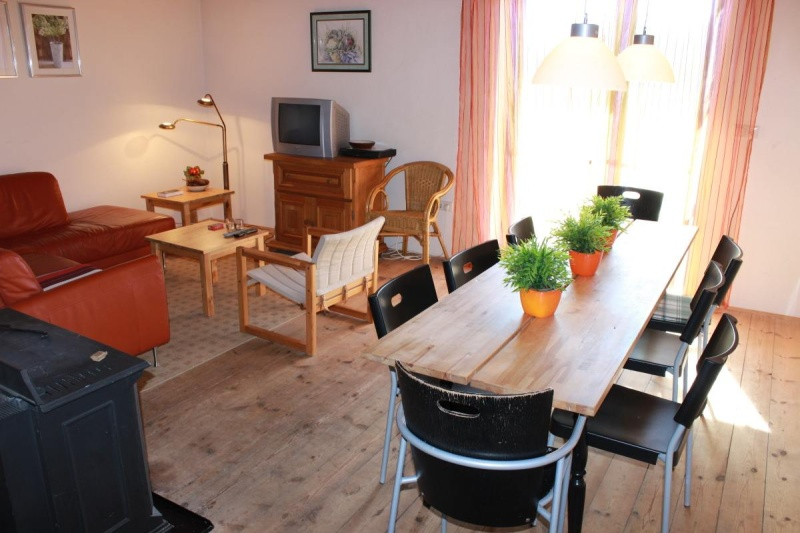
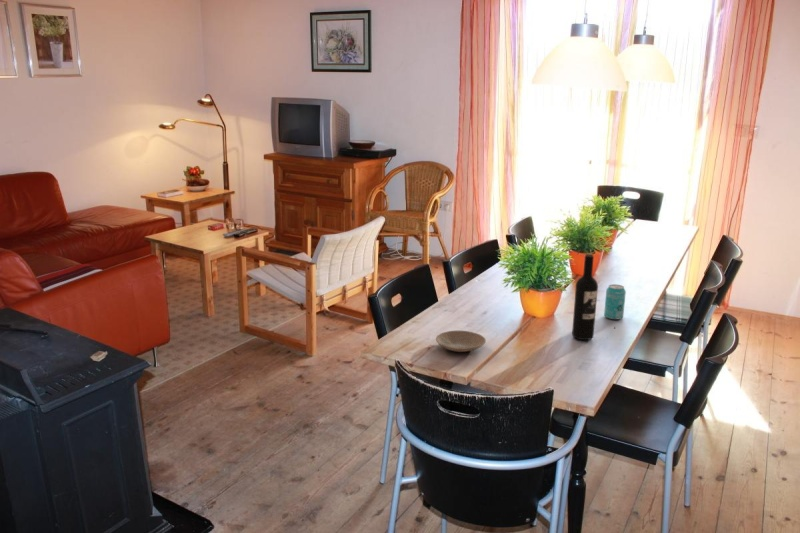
+ plate (460, 342)
+ beverage can (614, 301)
+ wine bottle (585, 296)
